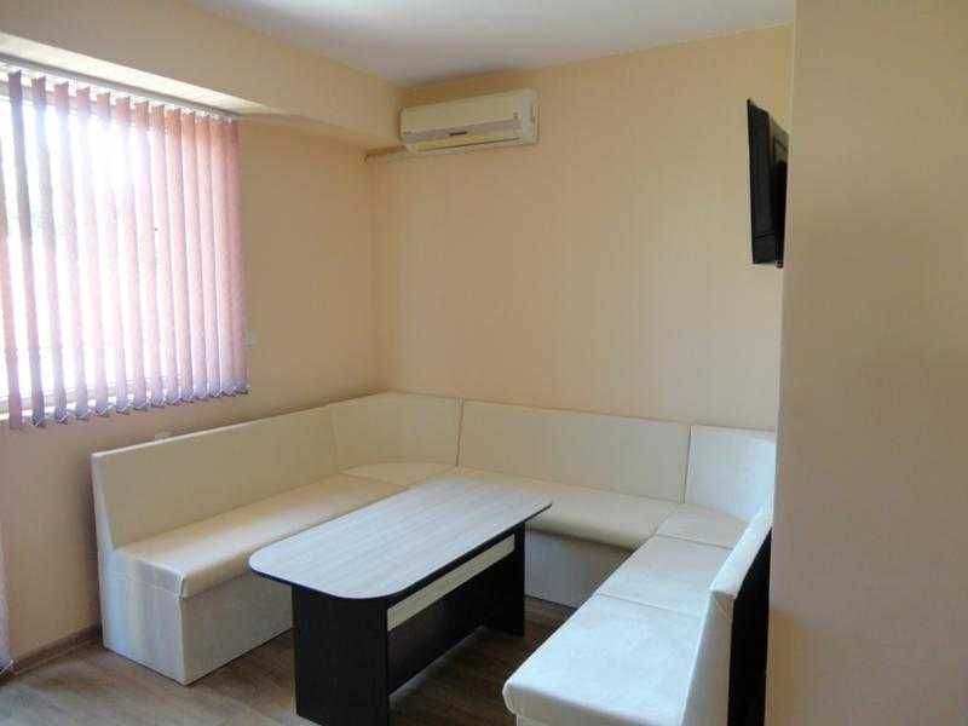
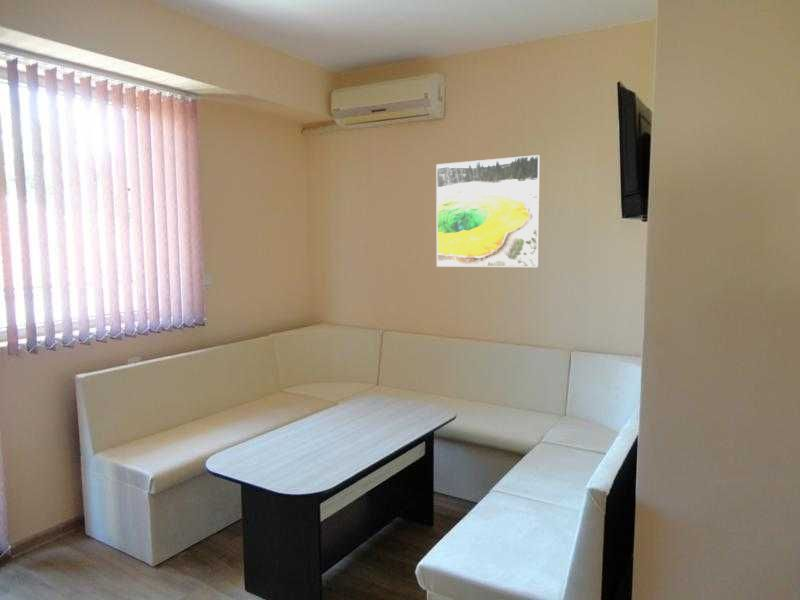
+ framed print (485, 214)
